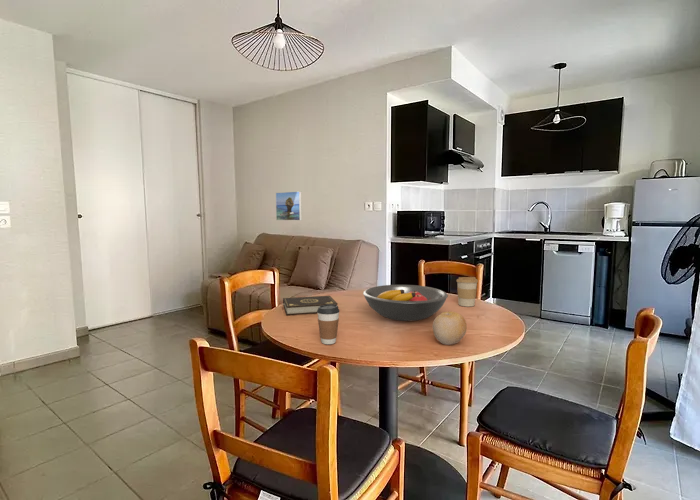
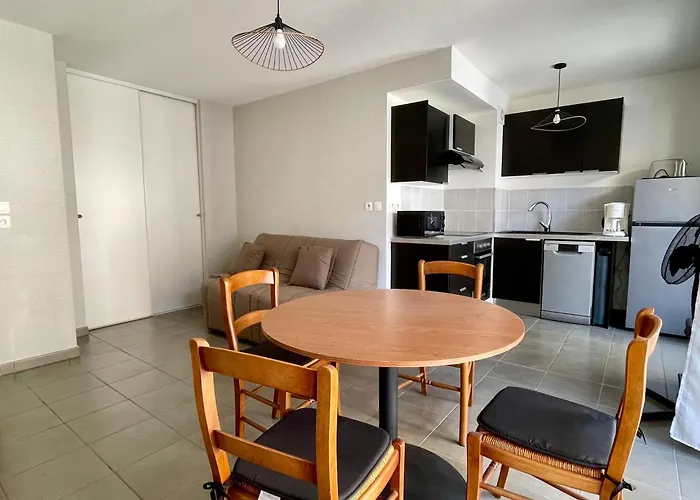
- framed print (288, 206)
- coffee cup (328, 324)
- book (309, 304)
- fruit (448, 327)
- fruit bowl (404, 301)
- coffee cup (466, 290)
